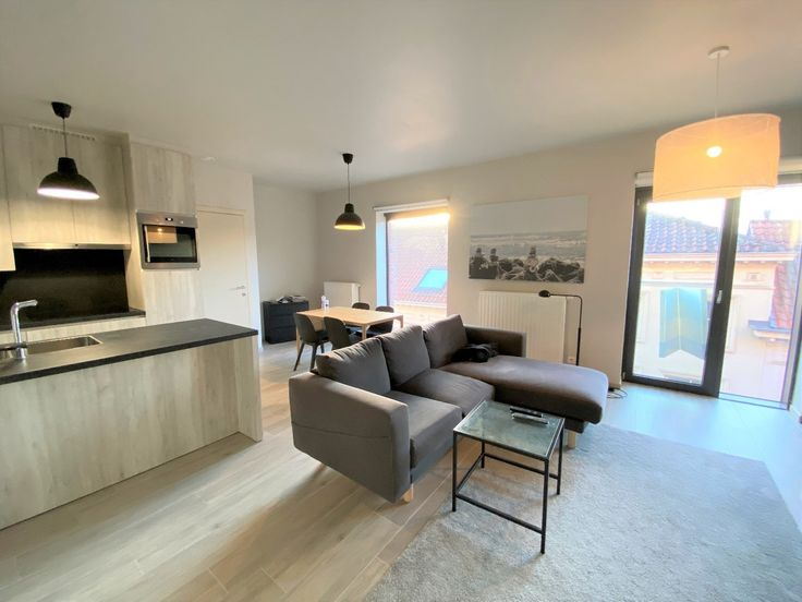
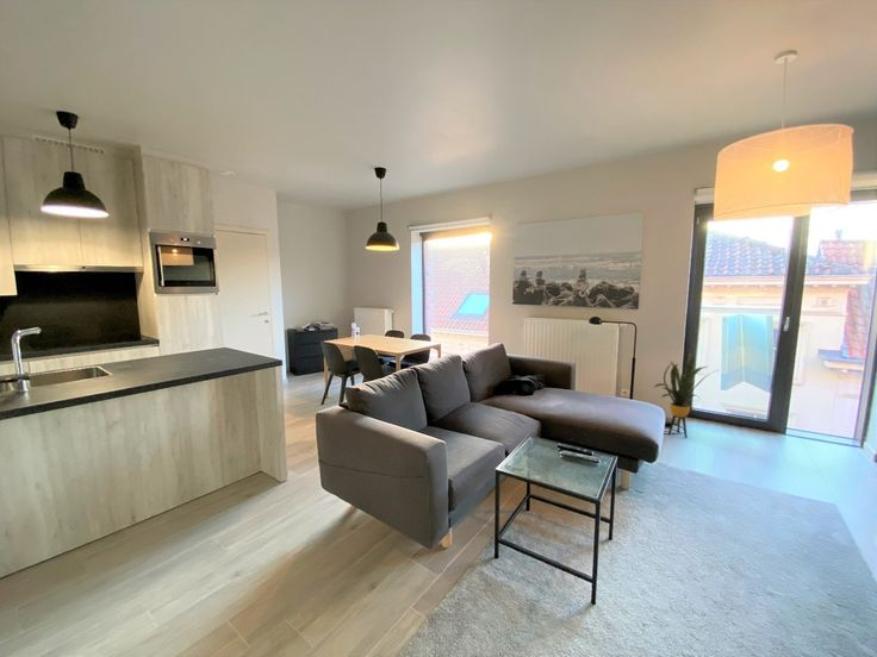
+ house plant (685, 395)
